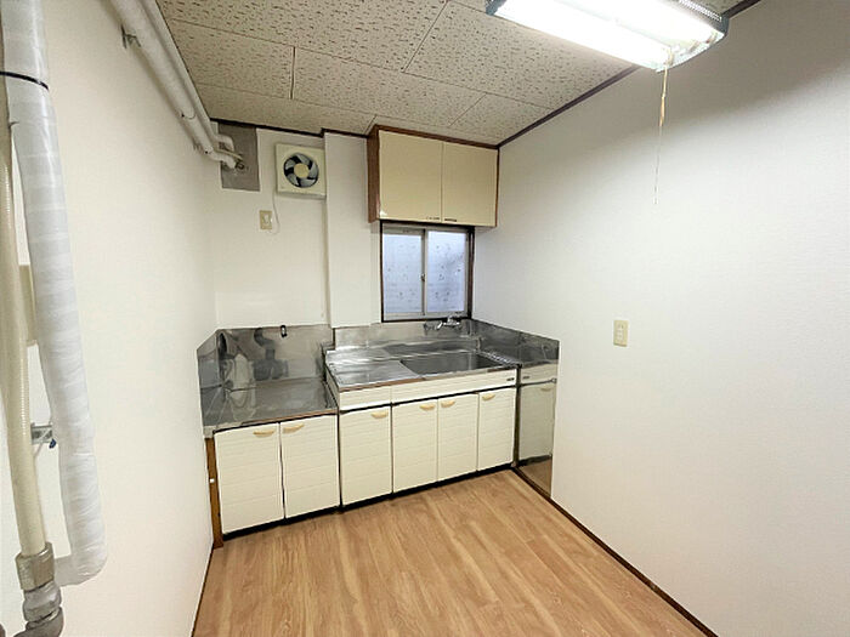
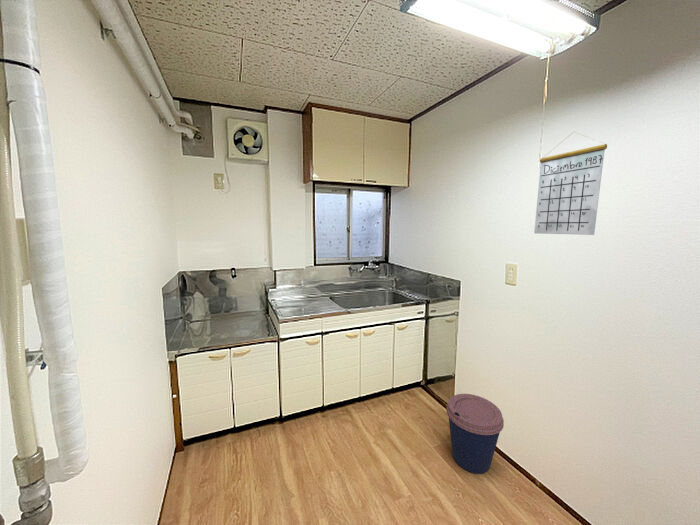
+ calendar (567, 183)
+ coffee cup (472, 433)
